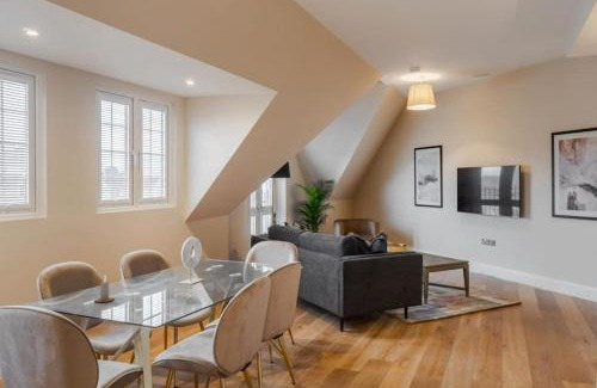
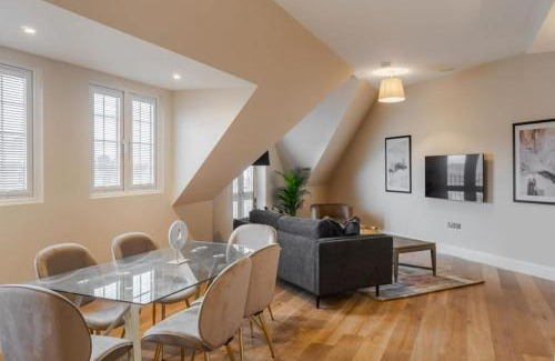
- candle (104, 287)
